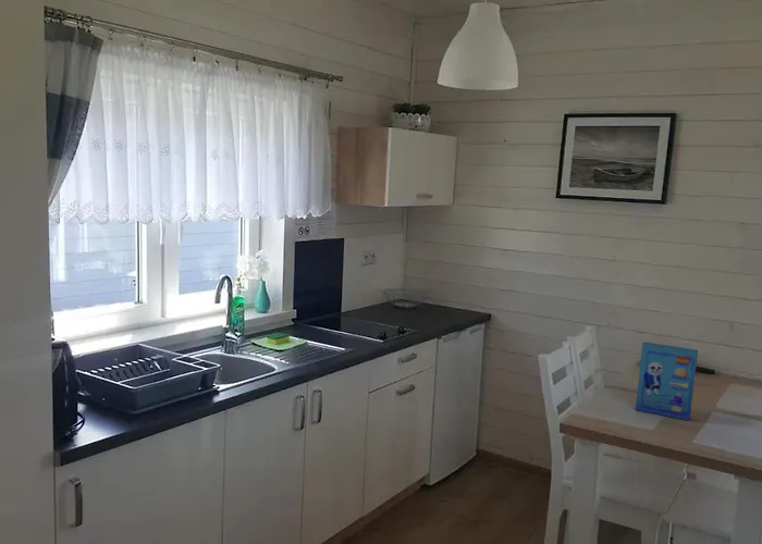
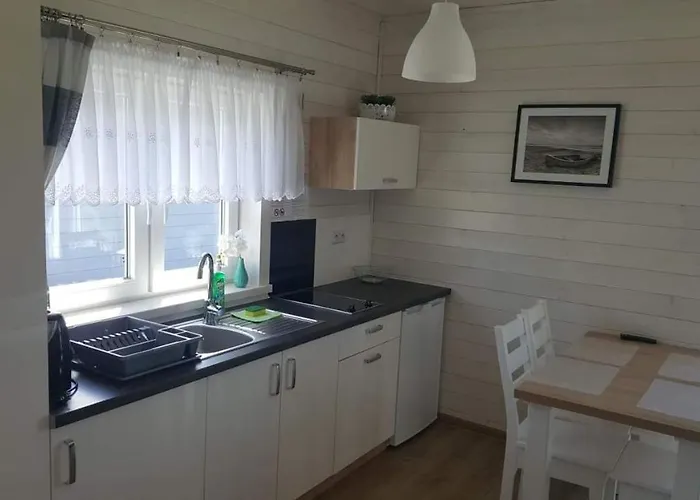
- cereal box (665, 380)
